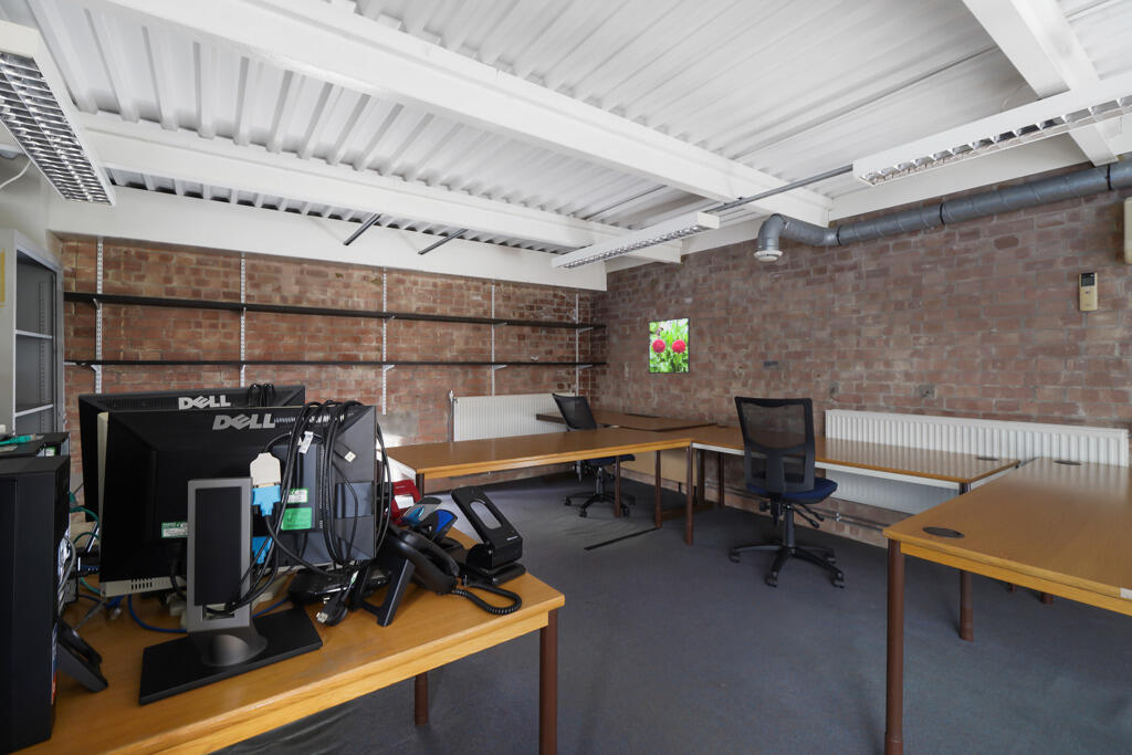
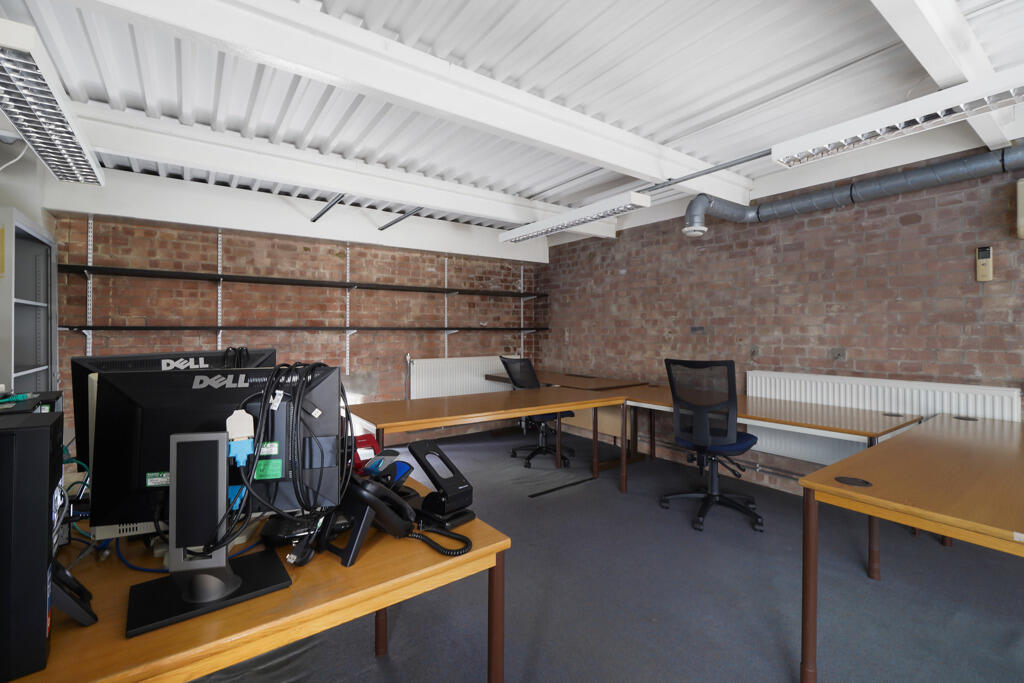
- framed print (668, 346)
